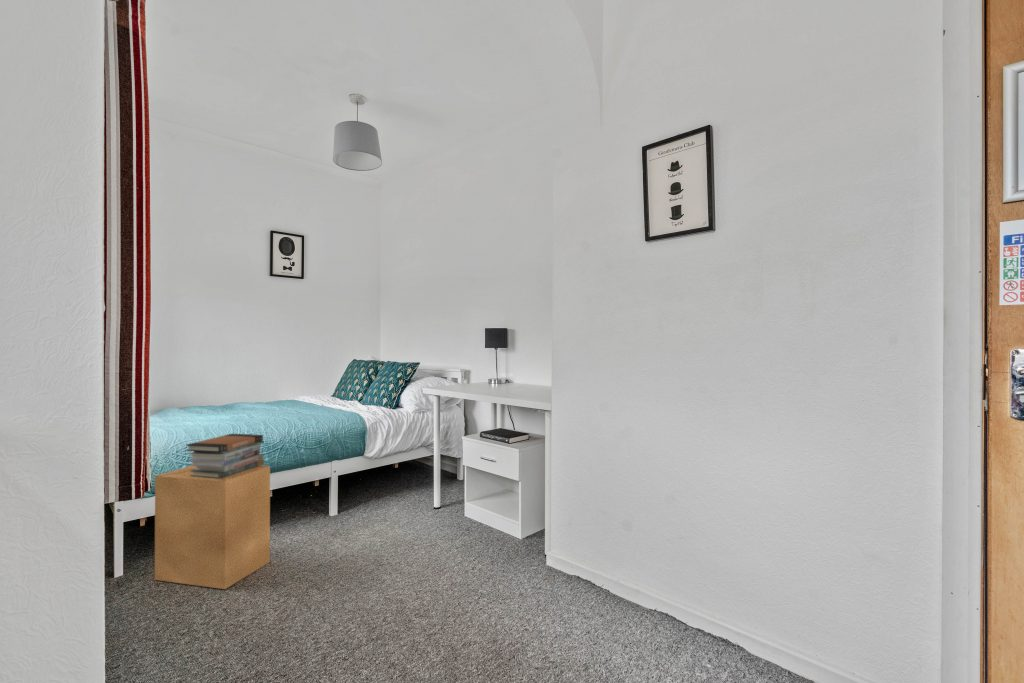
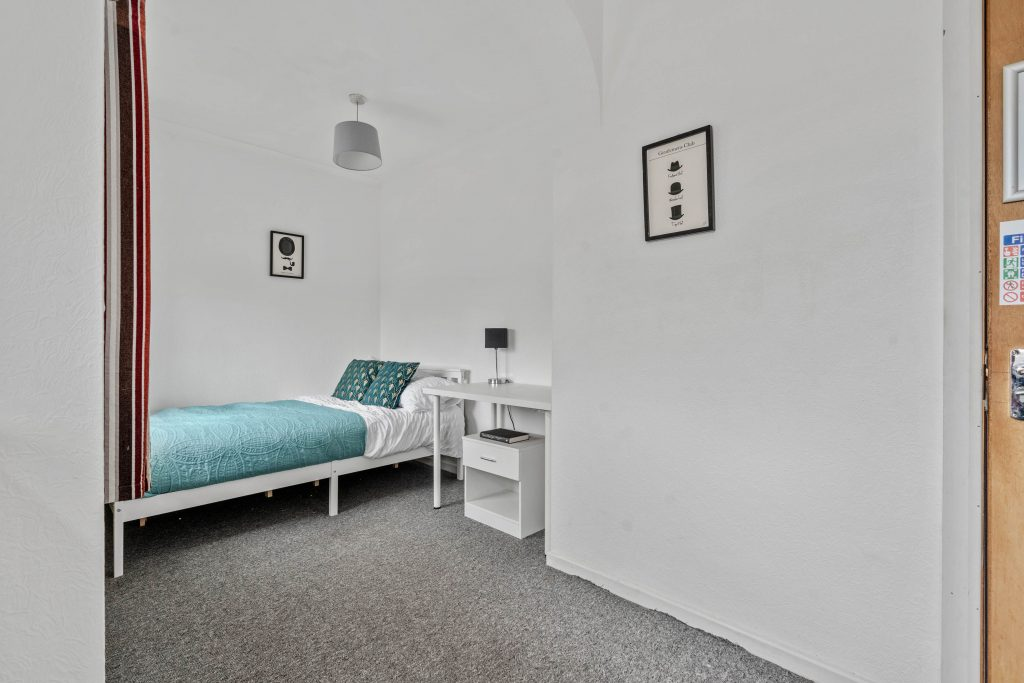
- book stack (226, 454)
- cardboard box (214, 520)
